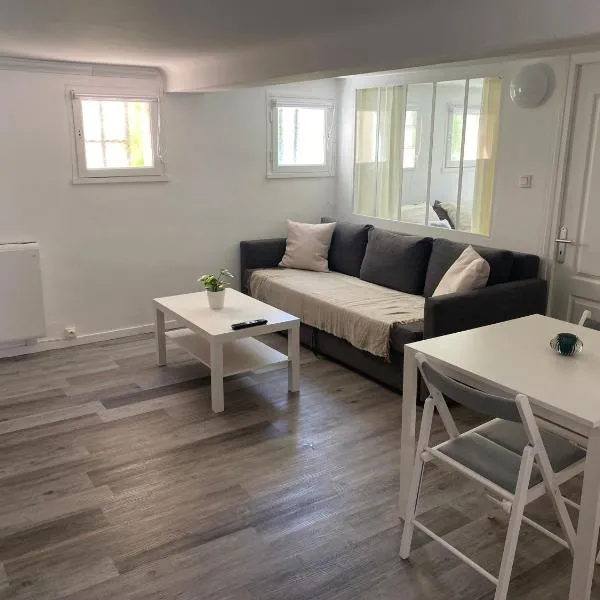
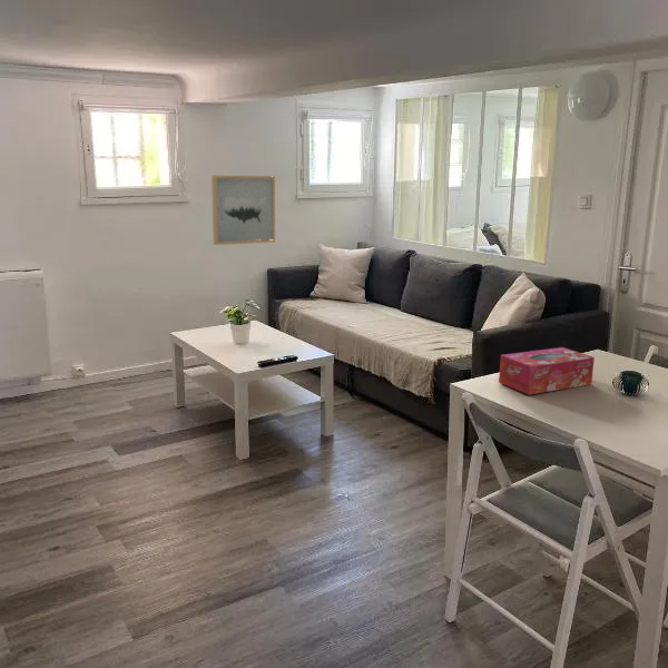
+ wall art (244, 209)
+ tissue box (546, 370)
